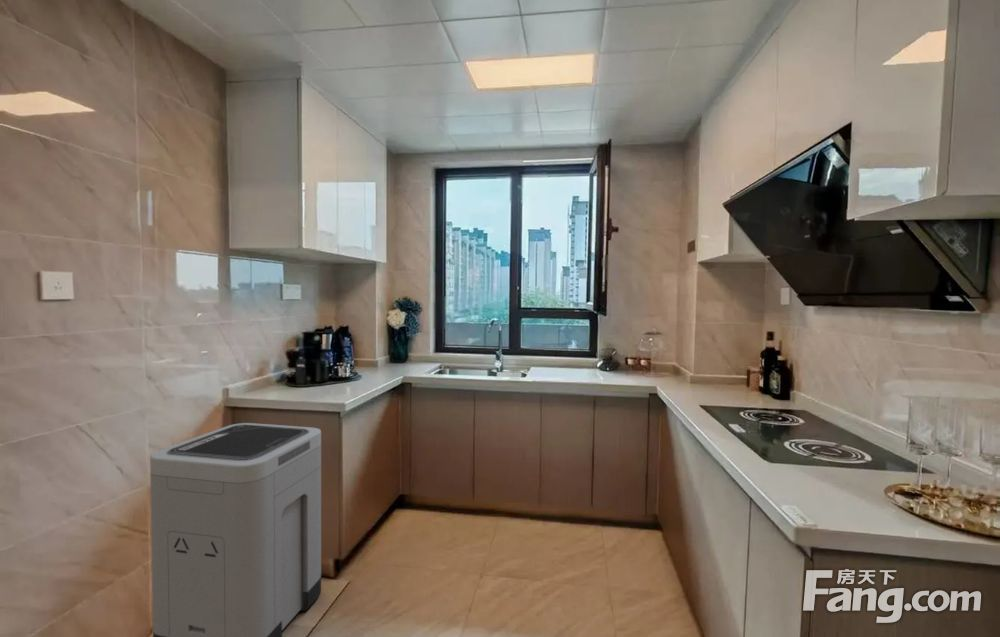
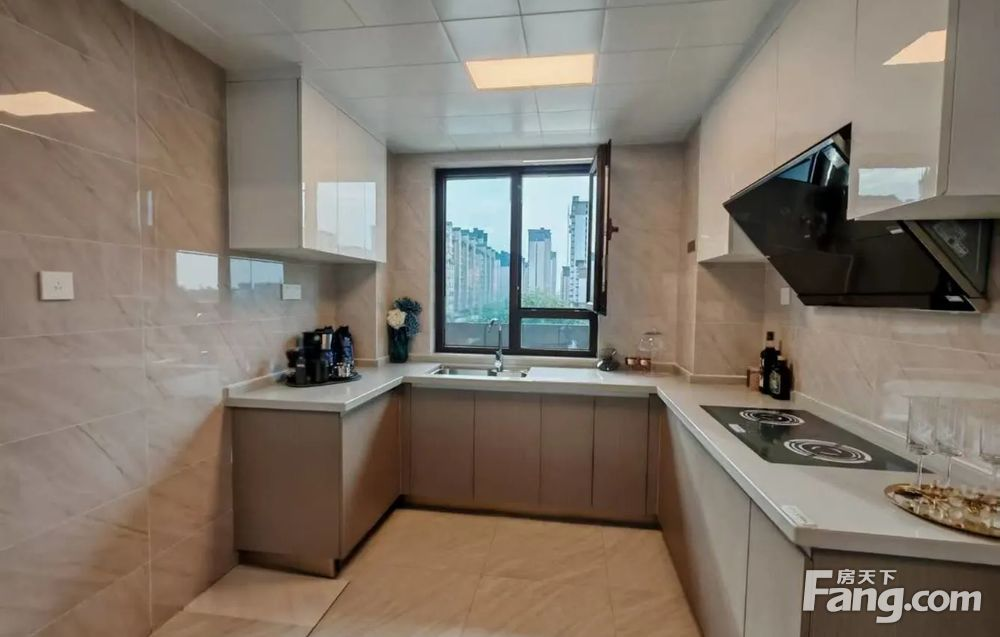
- trash can (244, 529)
